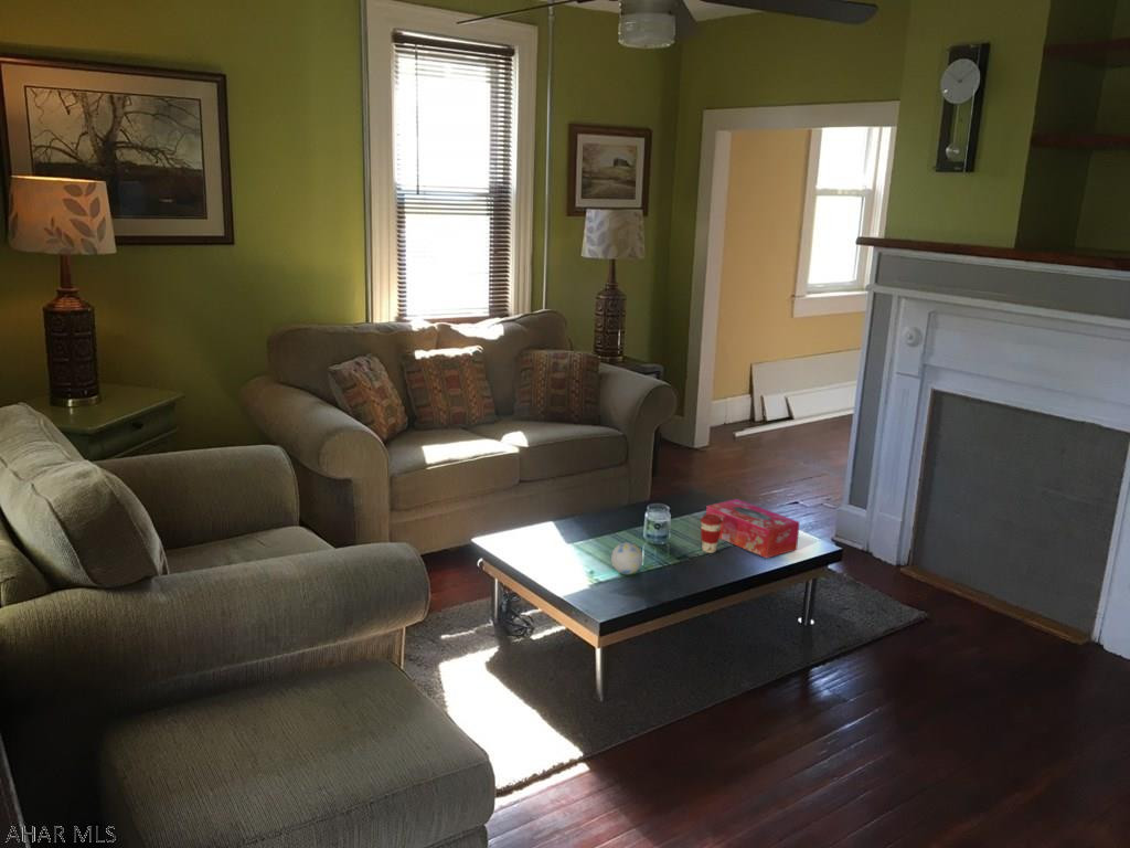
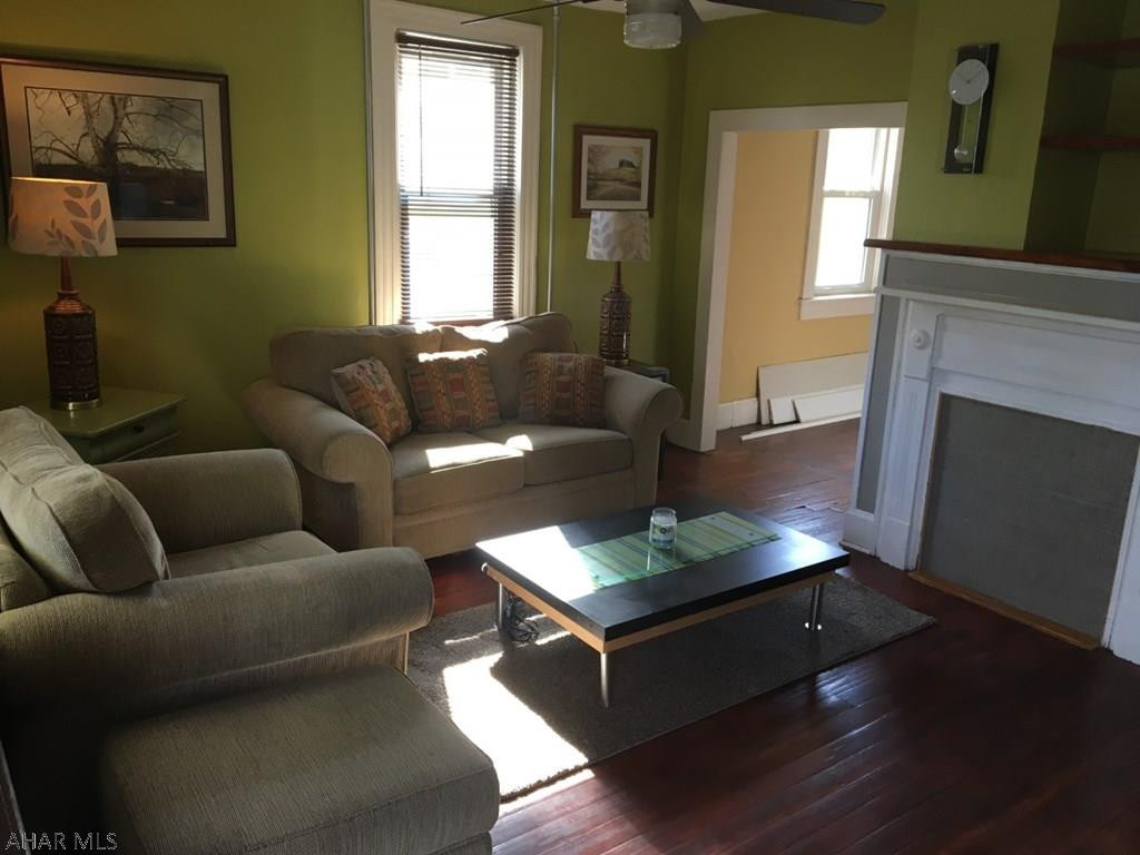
- coffee cup (710, 533)
- tissue box (750, 527)
- decorative ball (627, 558)
